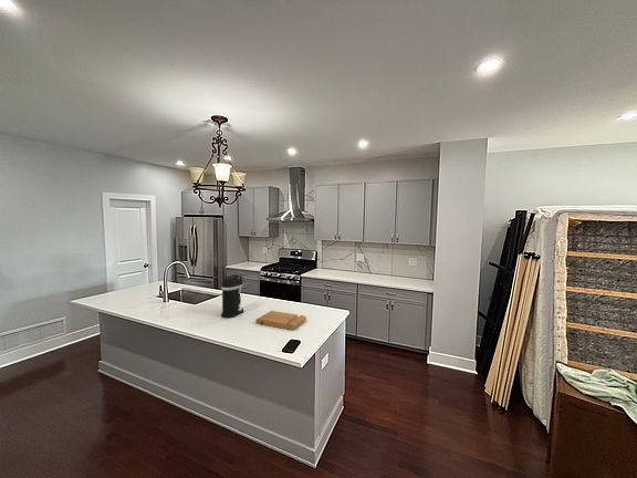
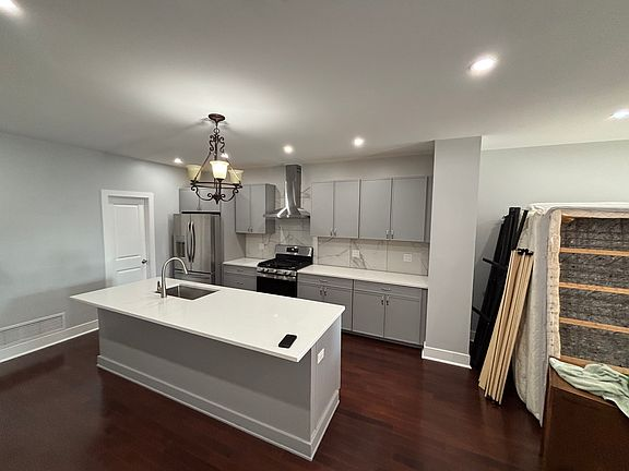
- coffee maker (232, 293)
- cutting board (281, 319)
